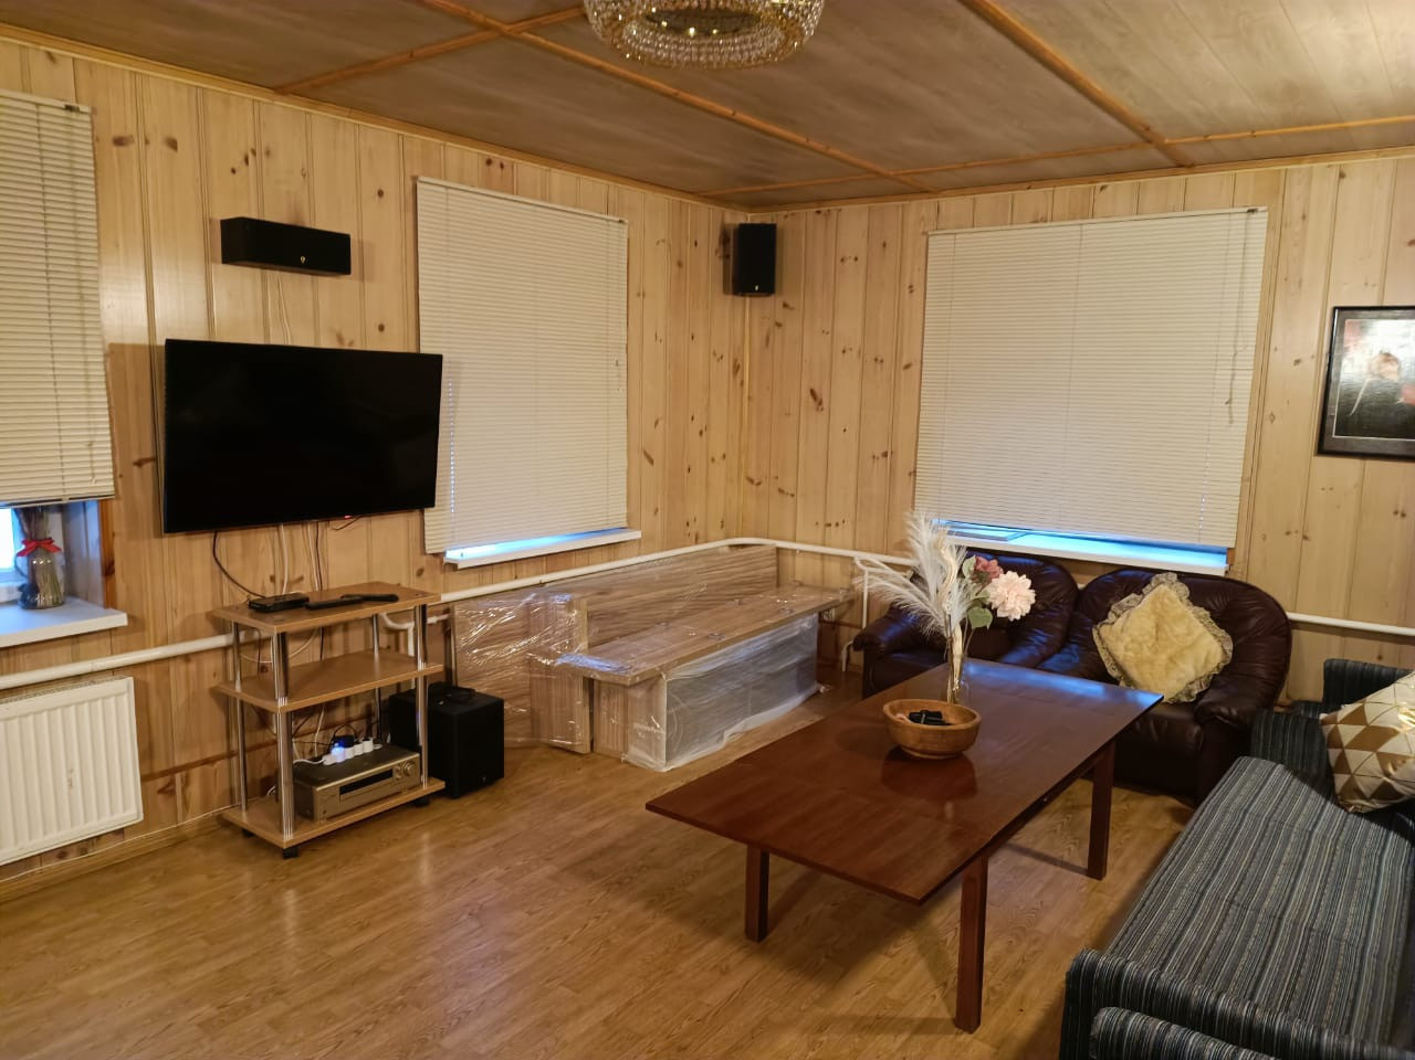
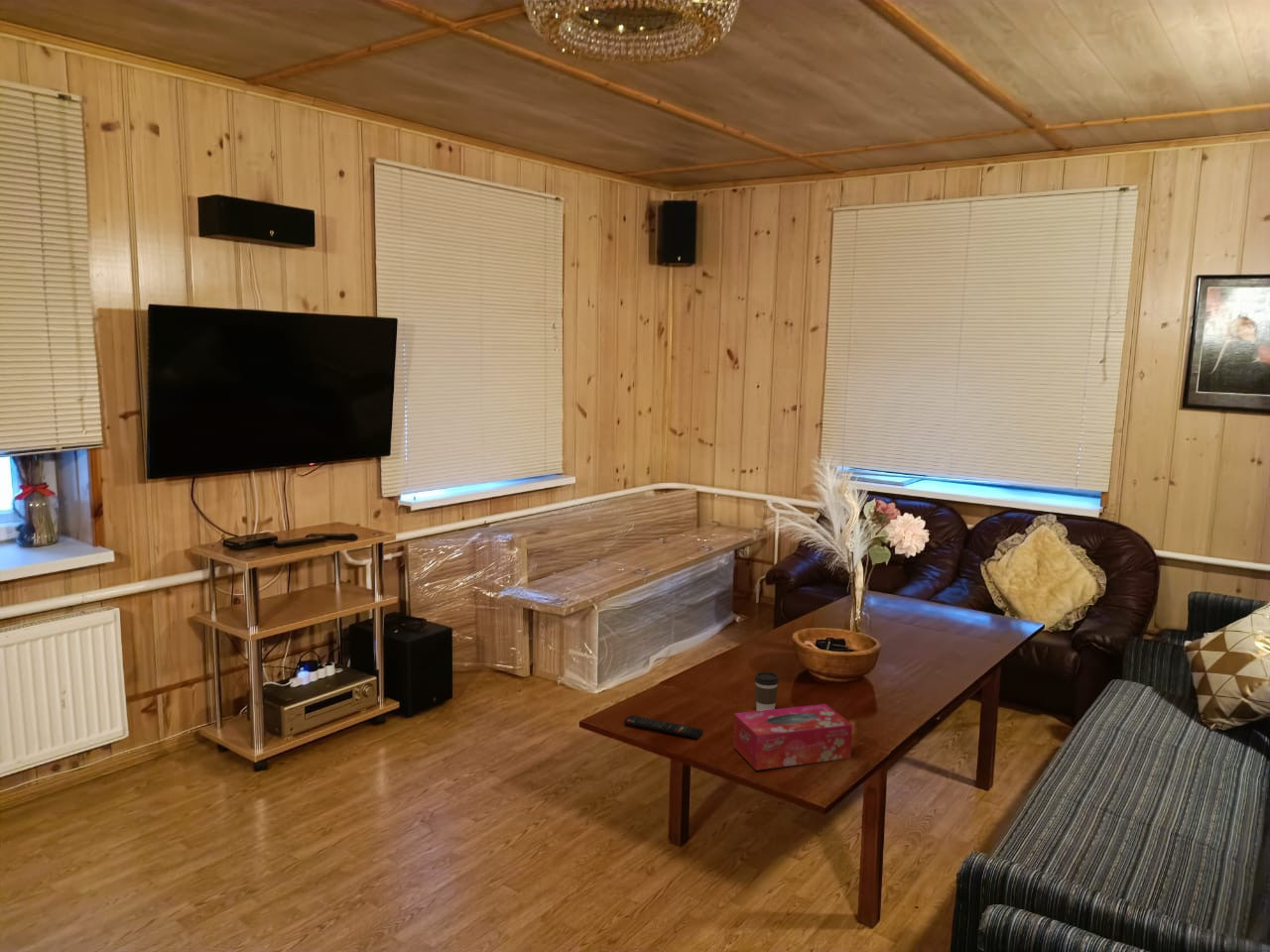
+ remote control (662, 727)
+ tissue box (792, 735)
+ coffee cup (766, 694)
